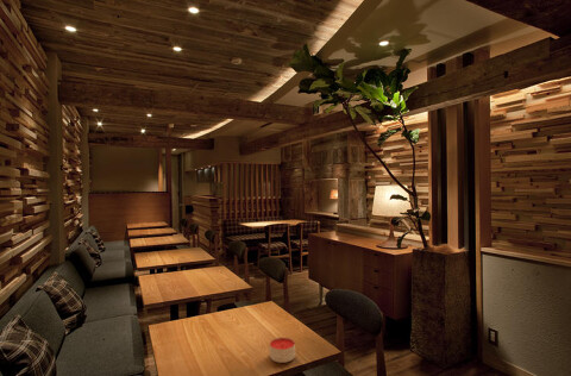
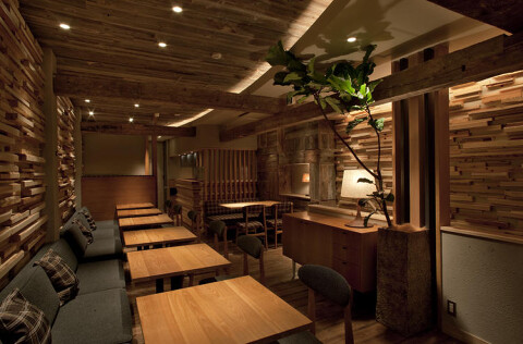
- candle (282, 349)
